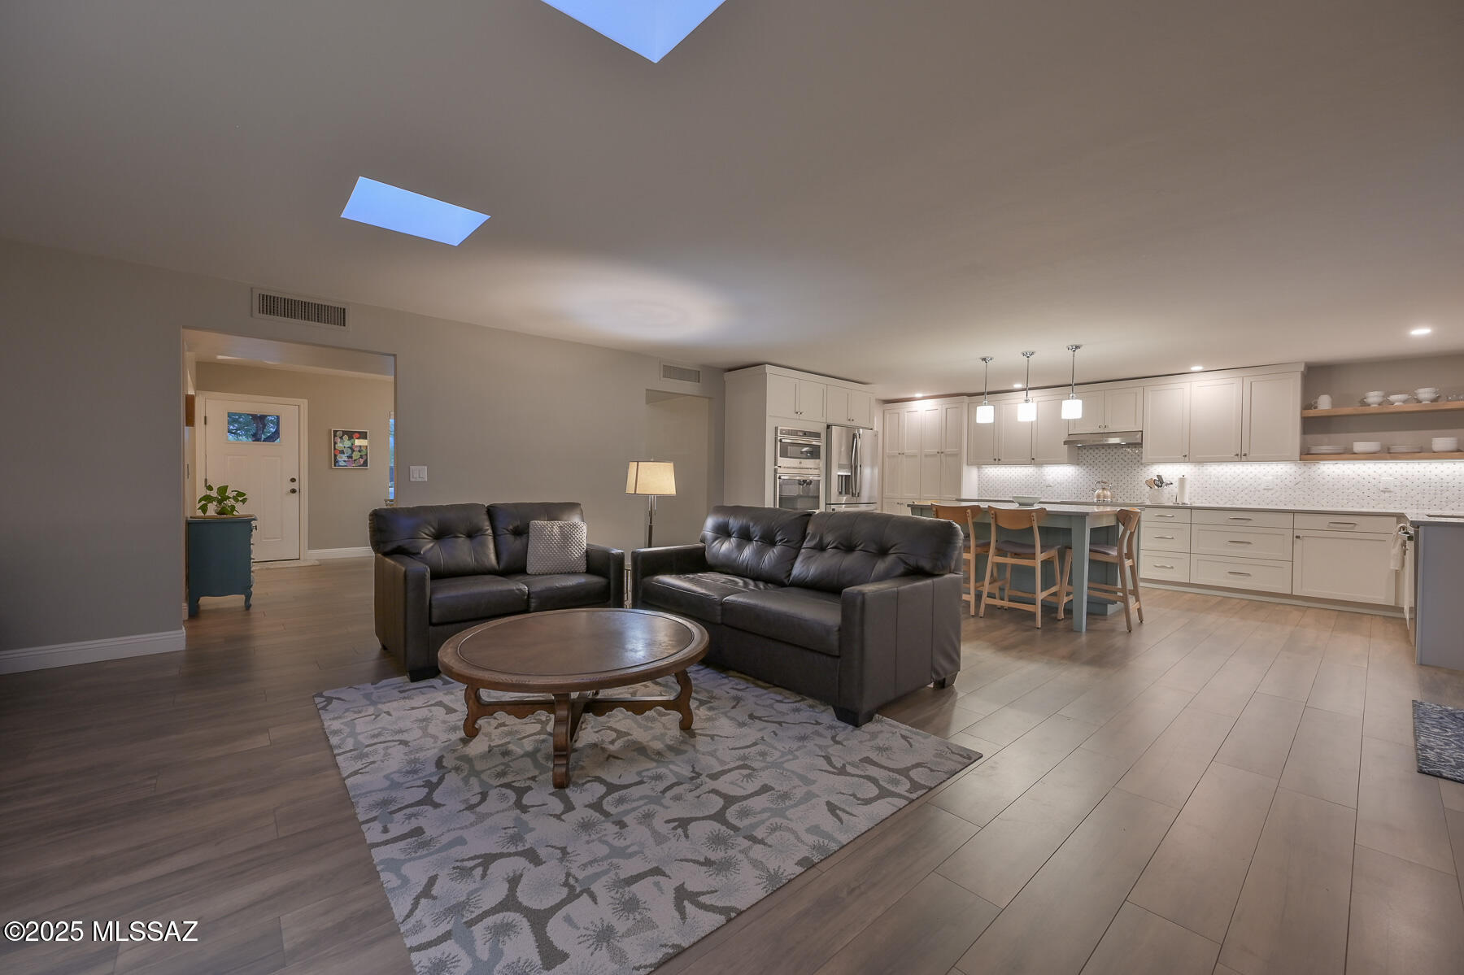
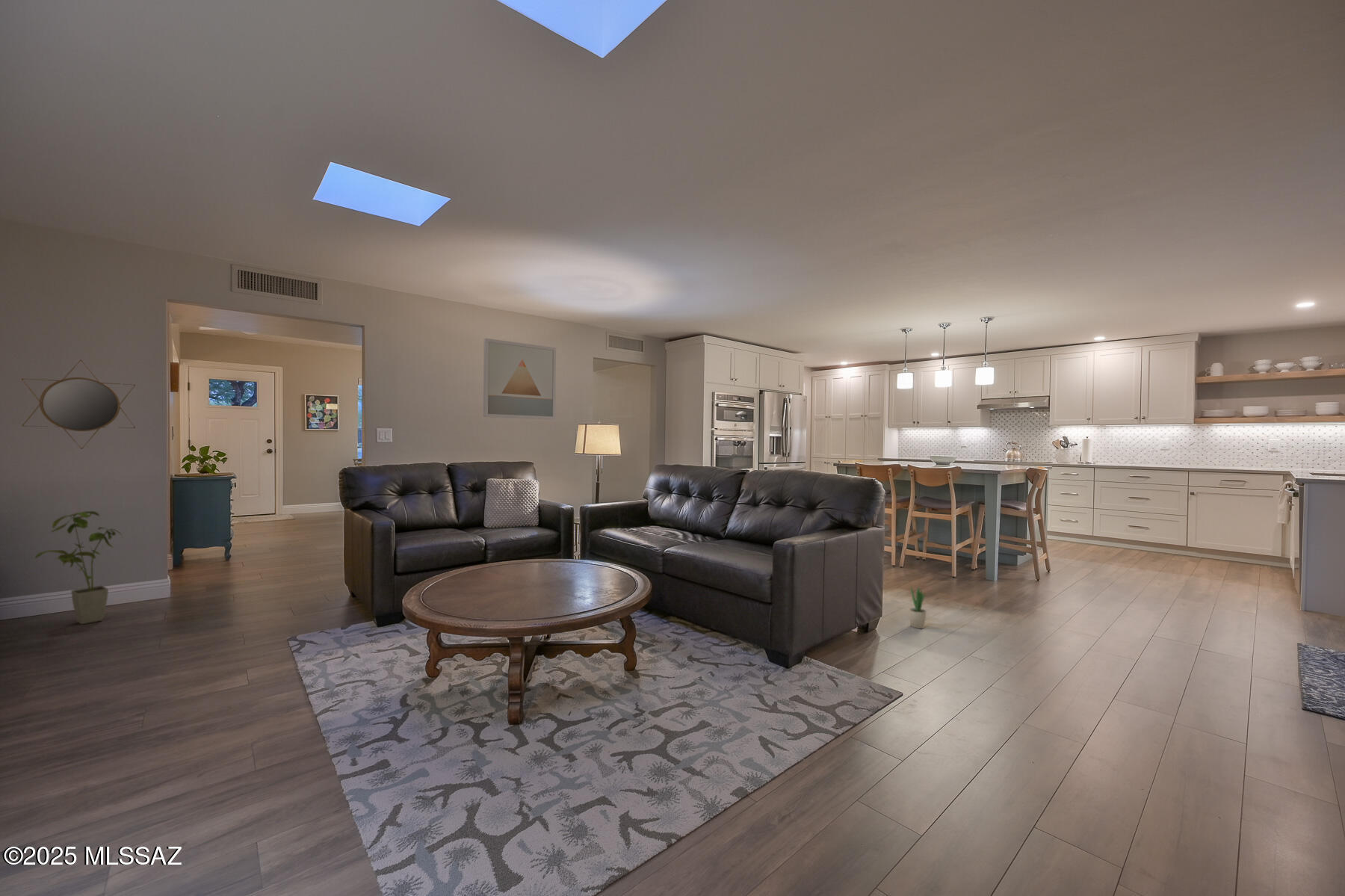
+ potted plant (917, 603)
+ wall art (521, 380)
+ home mirror (81, 404)
+ house plant (78, 566)
